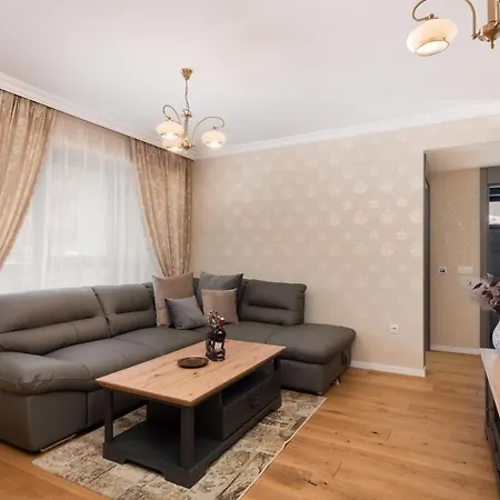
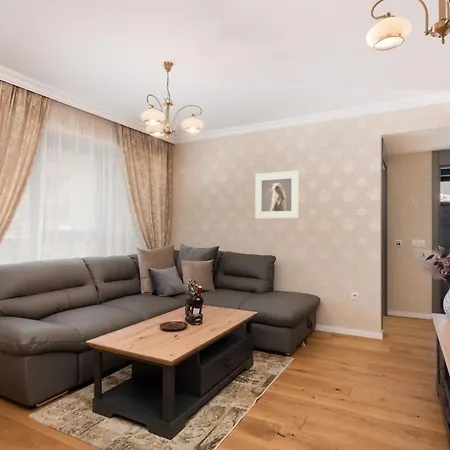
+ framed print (276, 195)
